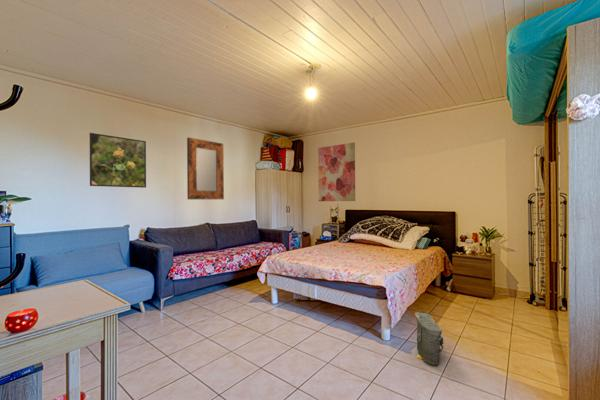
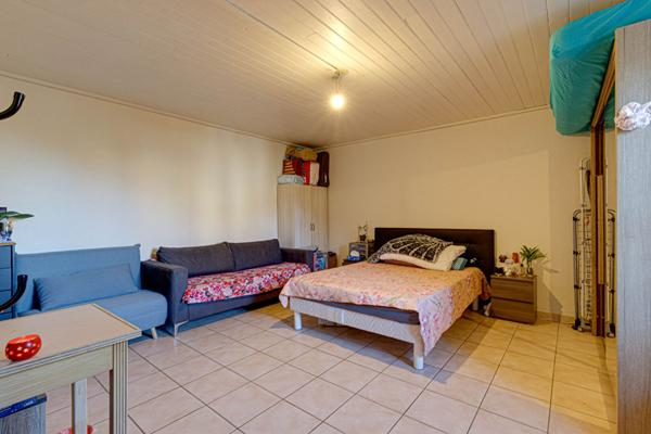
- wall art (336, 173)
- home mirror (206, 170)
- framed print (119, 162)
- bag (429, 337)
